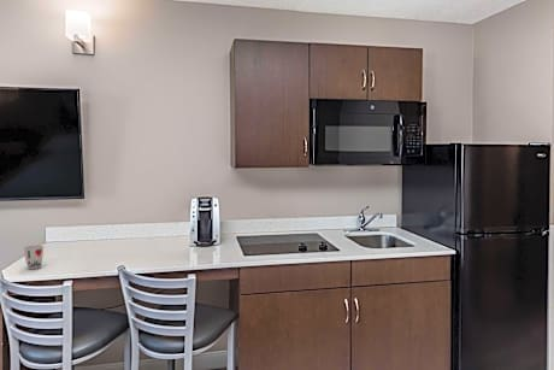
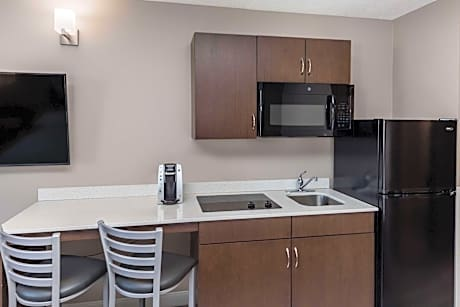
- cup (34, 257)
